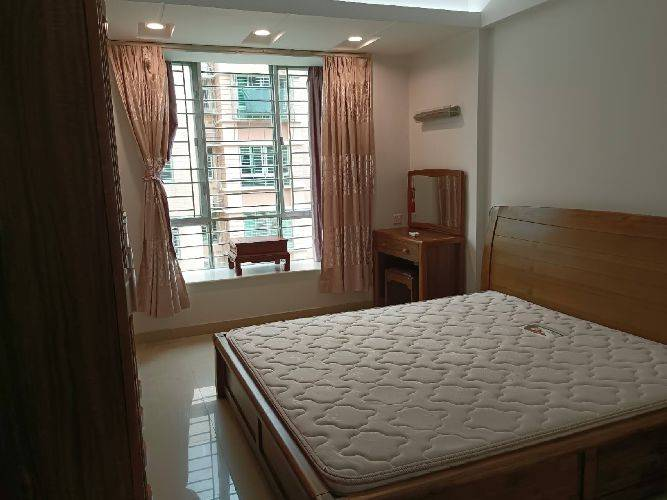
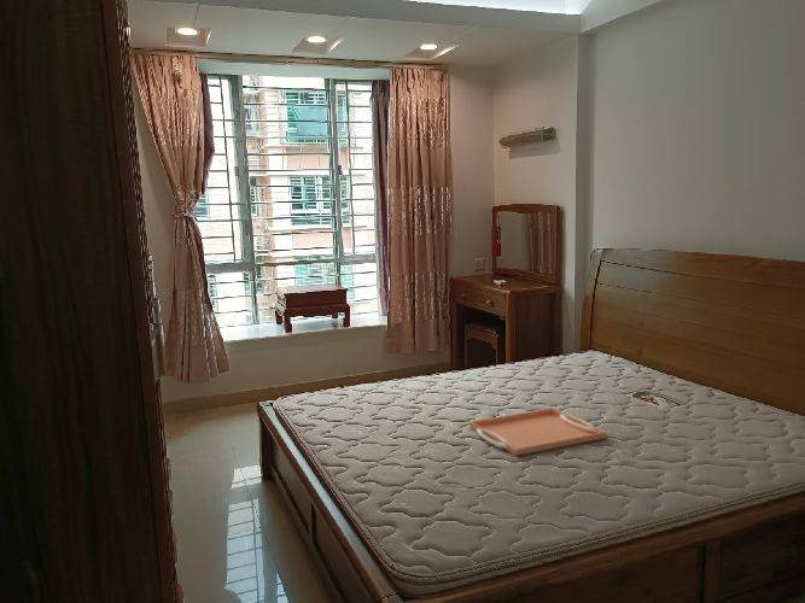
+ serving tray (535, 429)
